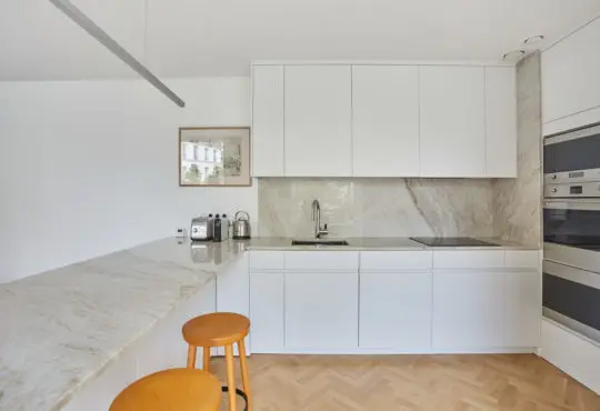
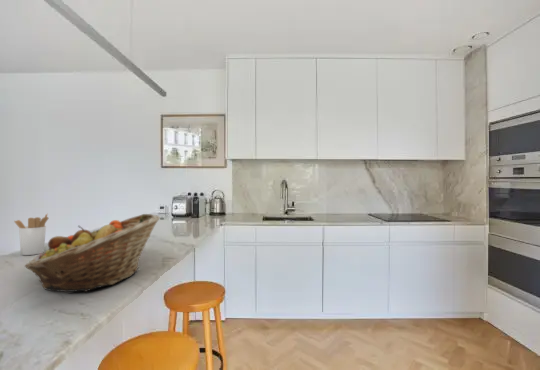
+ utensil holder (34, 234)
+ fruit basket (100, 246)
